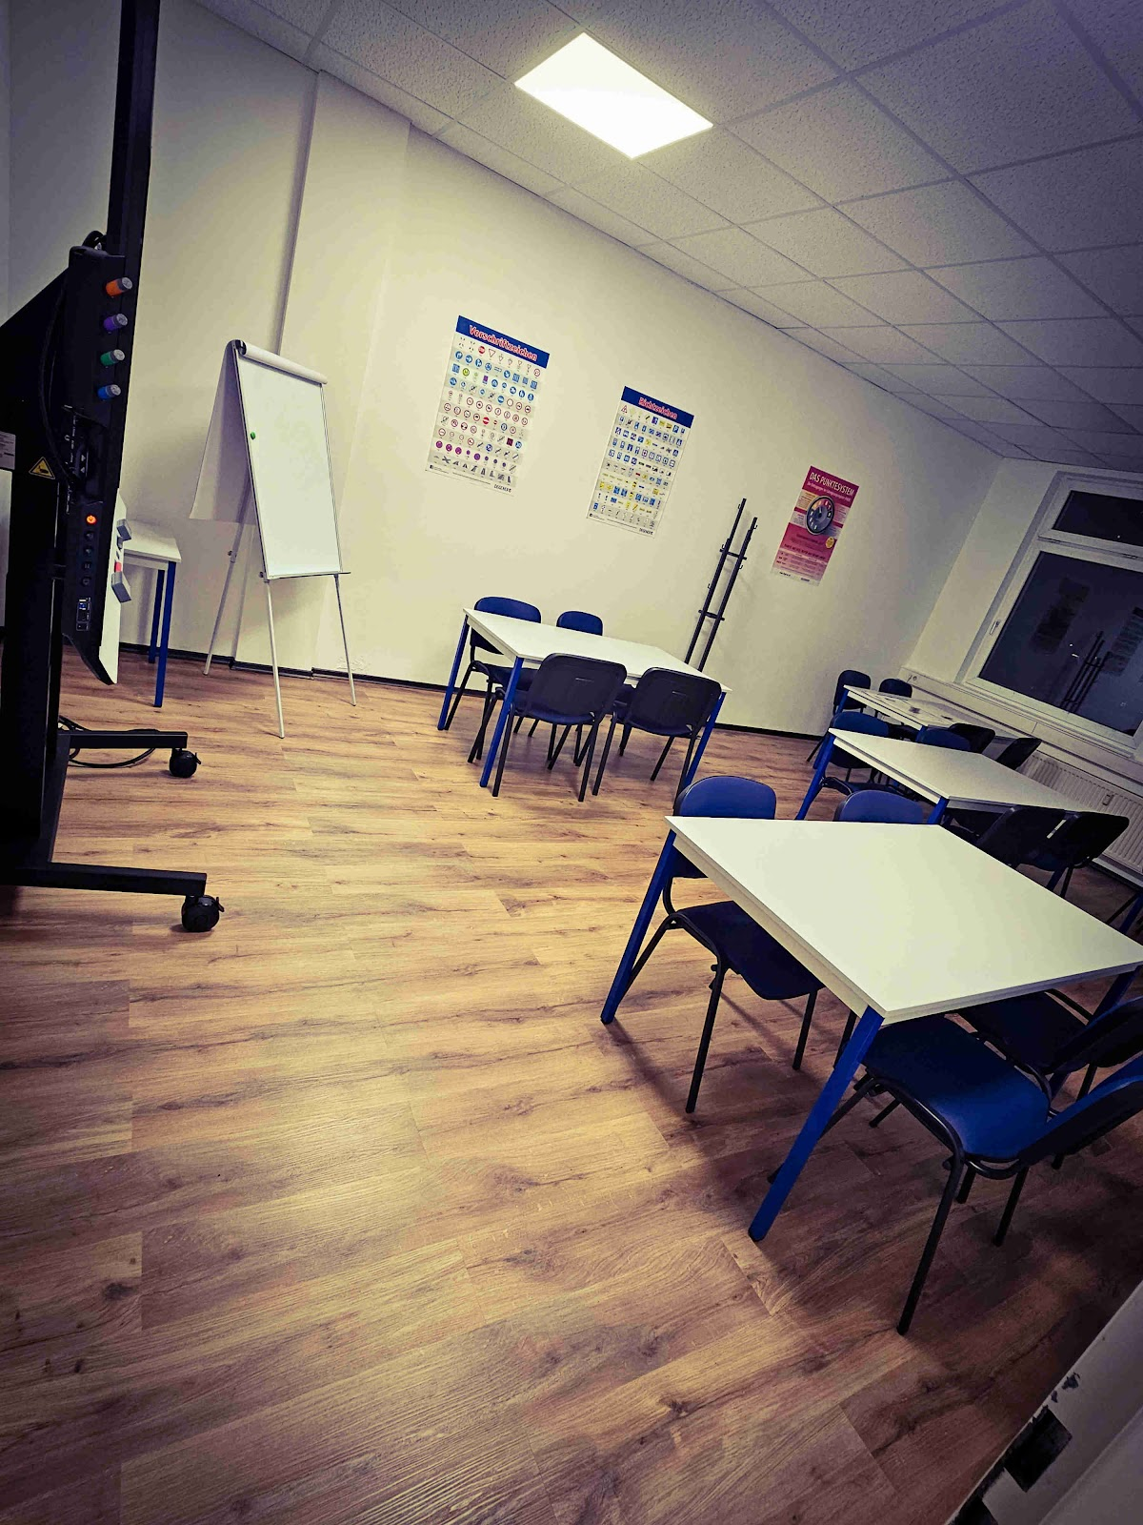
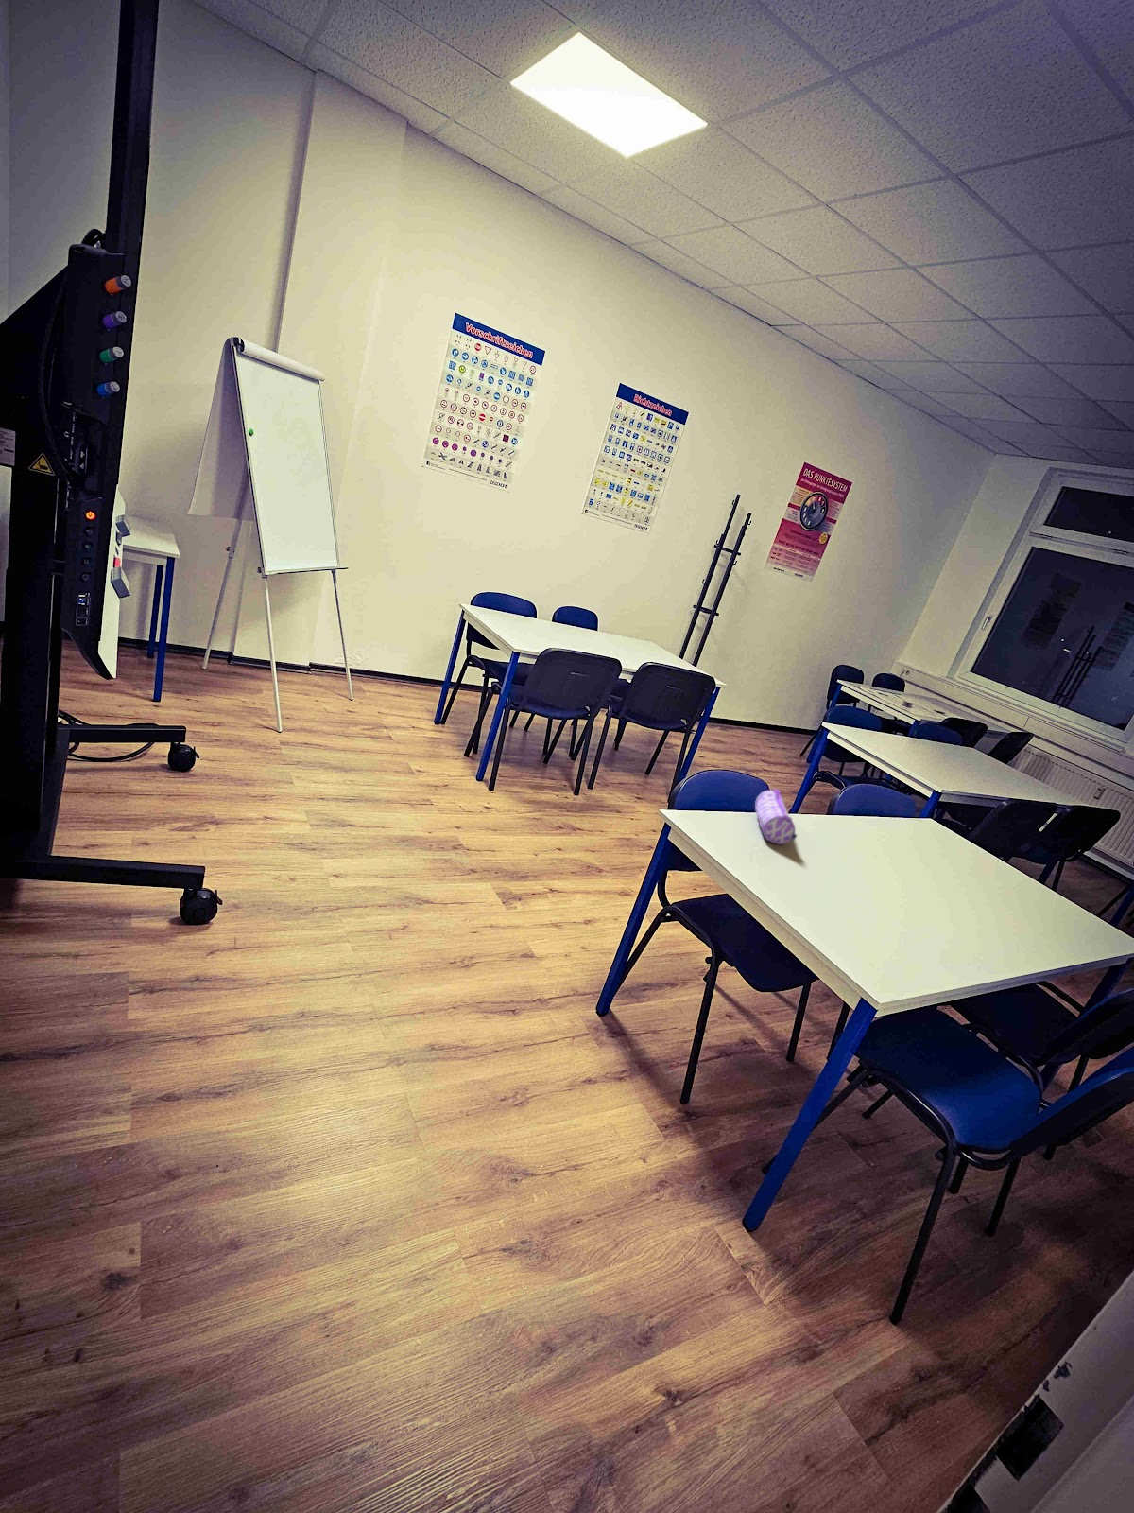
+ pencil case (774, 815)
